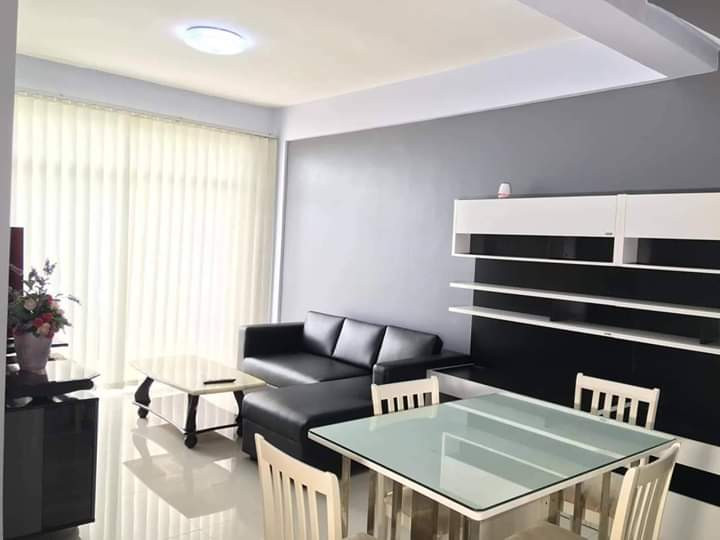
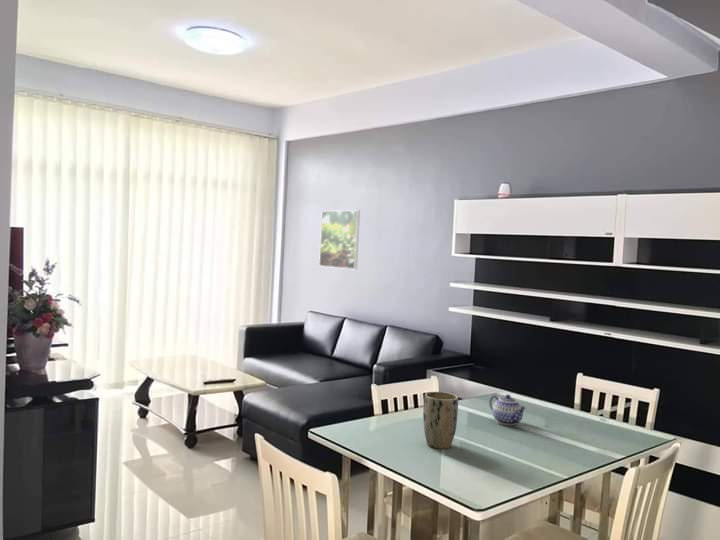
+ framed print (338, 239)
+ teapot (507, 408)
+ plant pot (439, 420)
